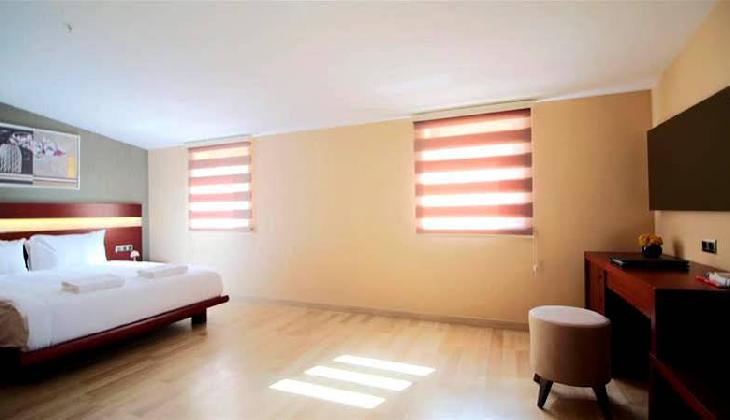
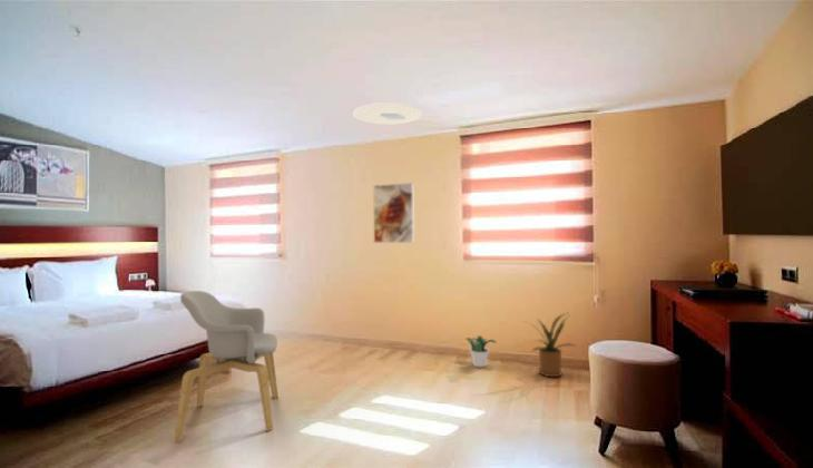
+ armchair (231, 353)
+ potted plant (479, 351)
+ house plant (548, 342)
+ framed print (393, 213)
+ ceiling light (388, 111)
